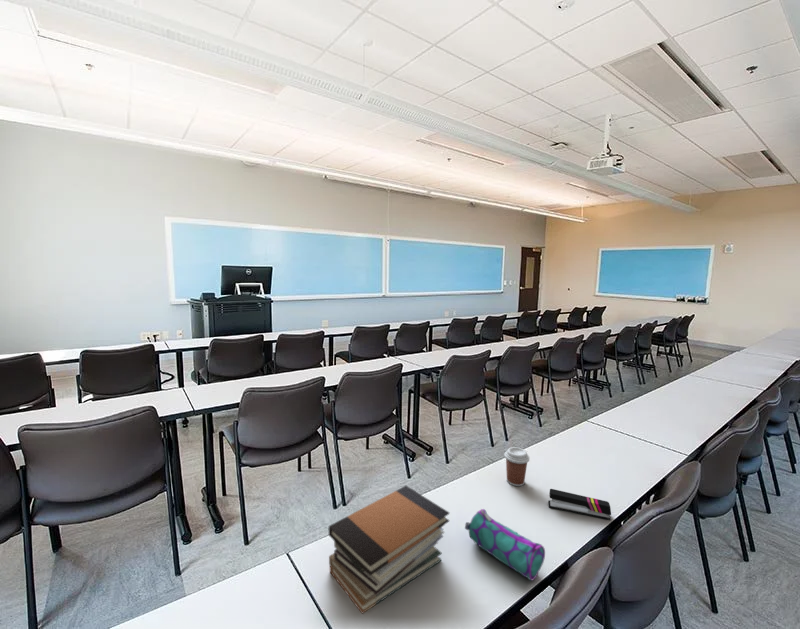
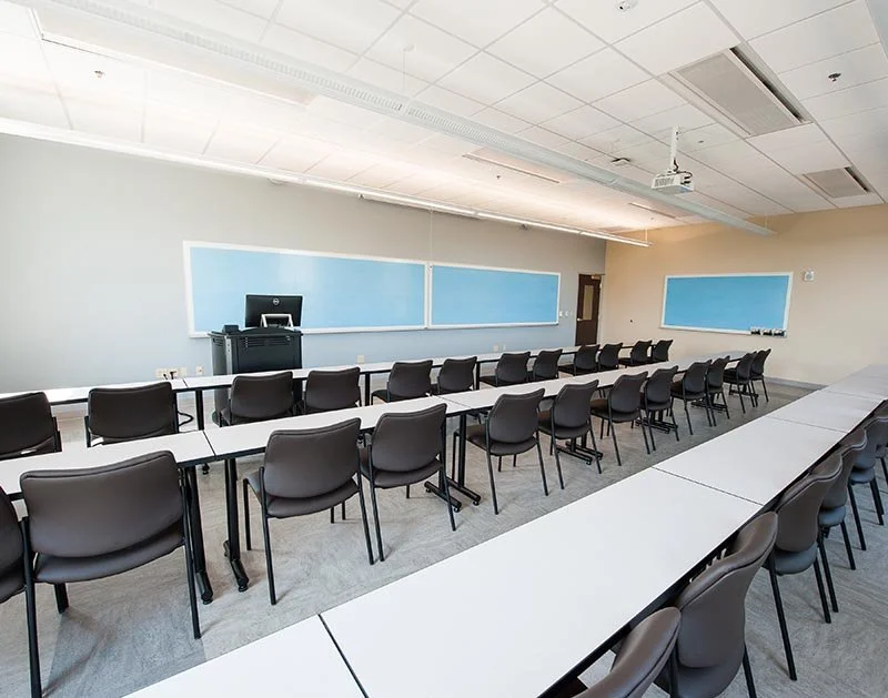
- pencil case (504, 541)
- coffee cup (516, 466)
- stapler (579, 503)
- book stack (389, 542)
